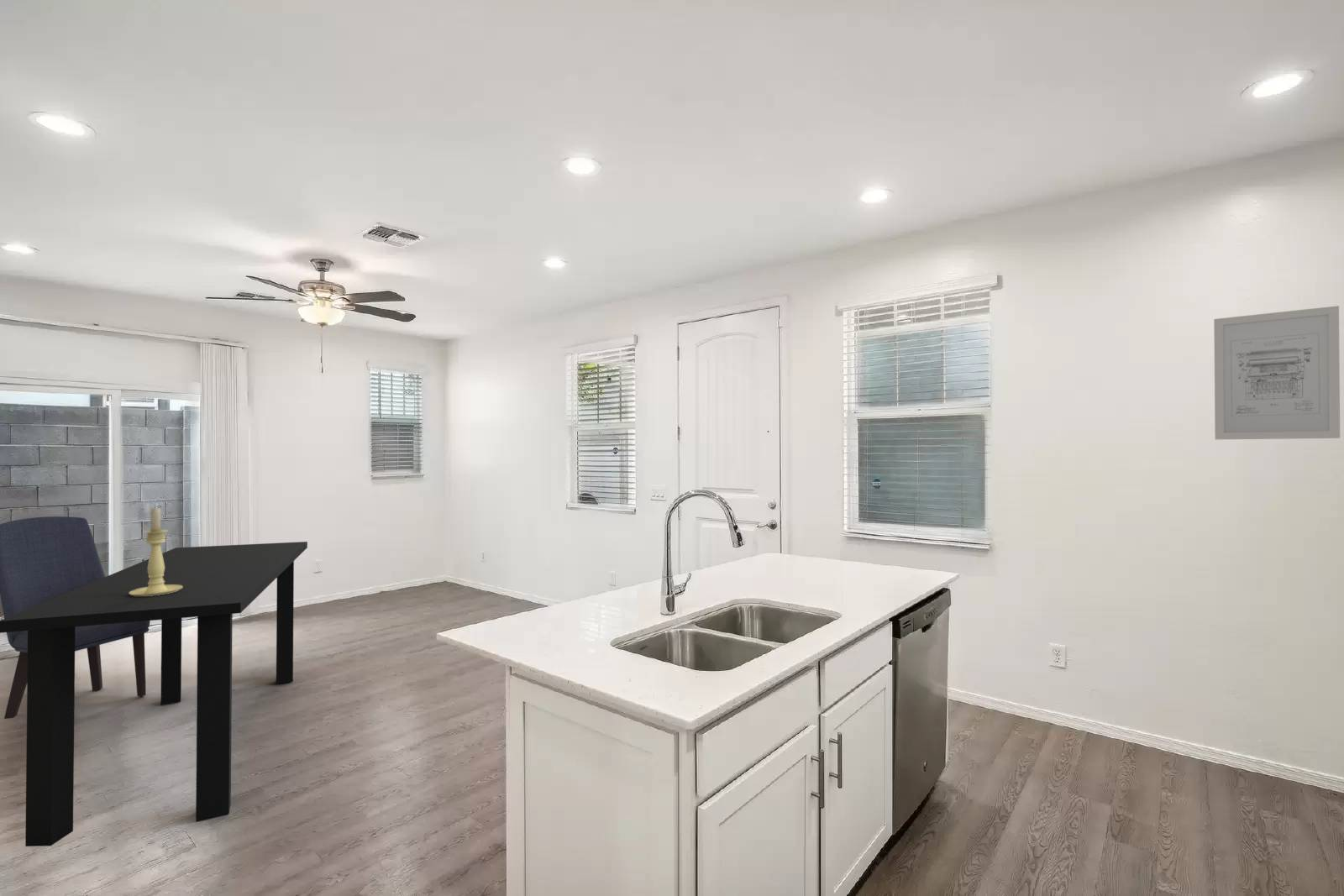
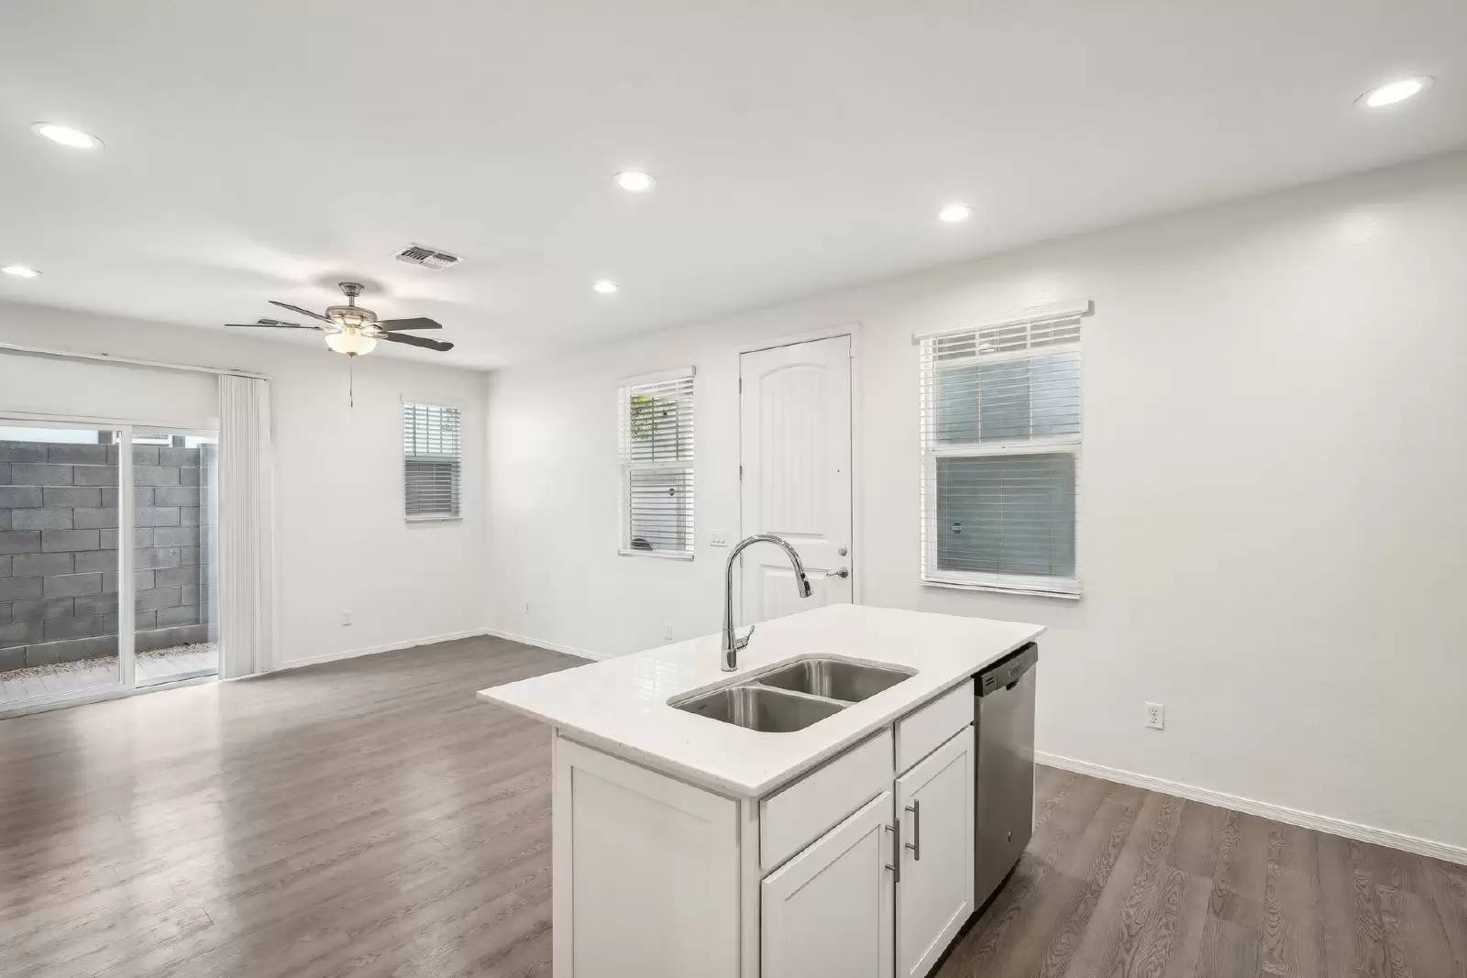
- candle holder (155, 549)
- chair (76, 626)
- dining table (199, 654)
- wall art (1273, 375)
